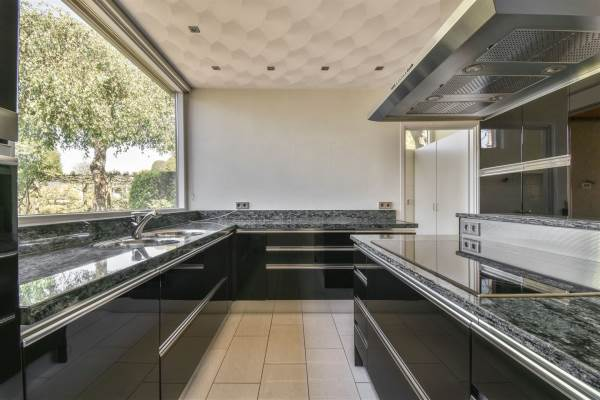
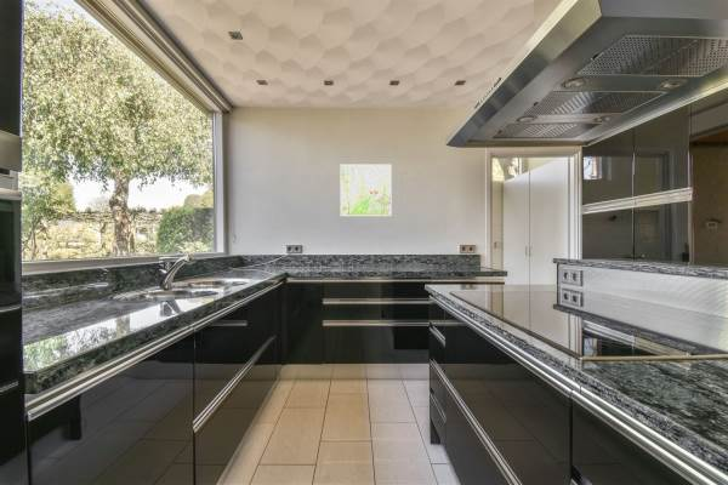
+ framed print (365, 189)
